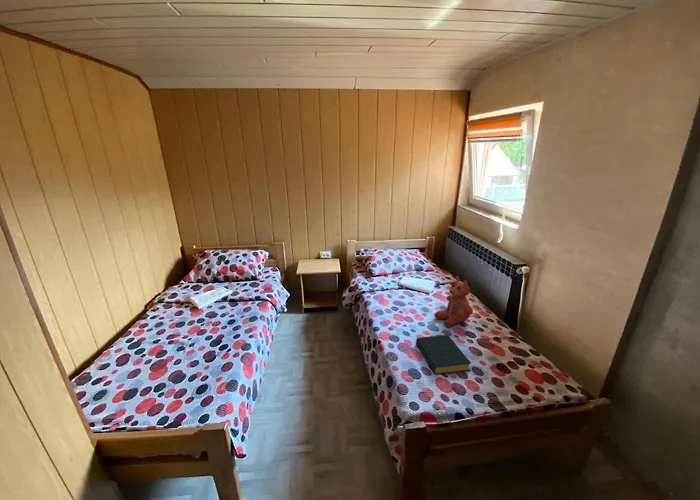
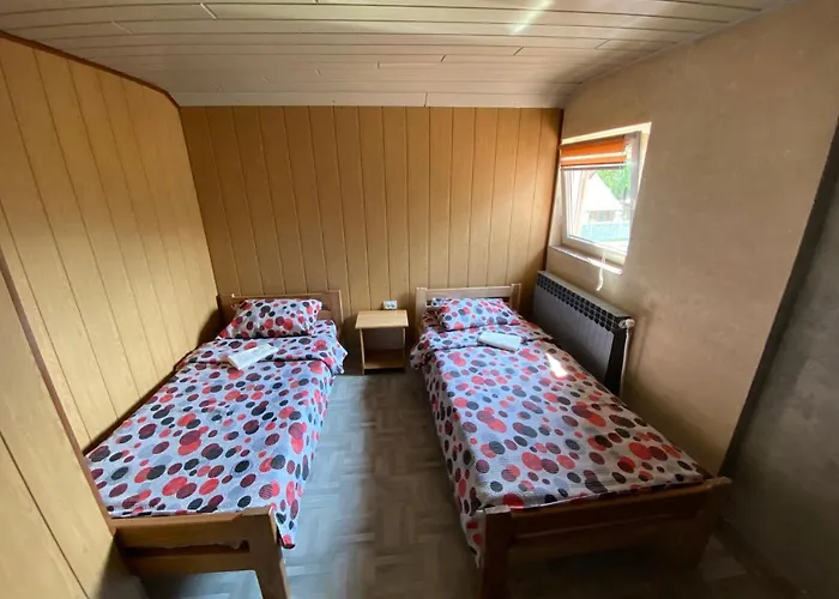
- stuffed bear (454, 300)
- hardback book (441, 353)
